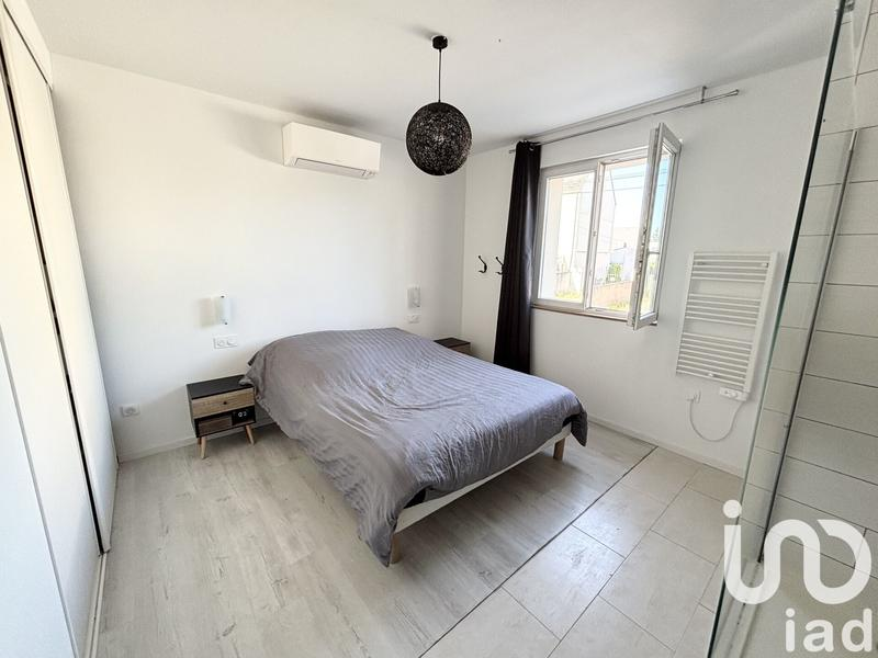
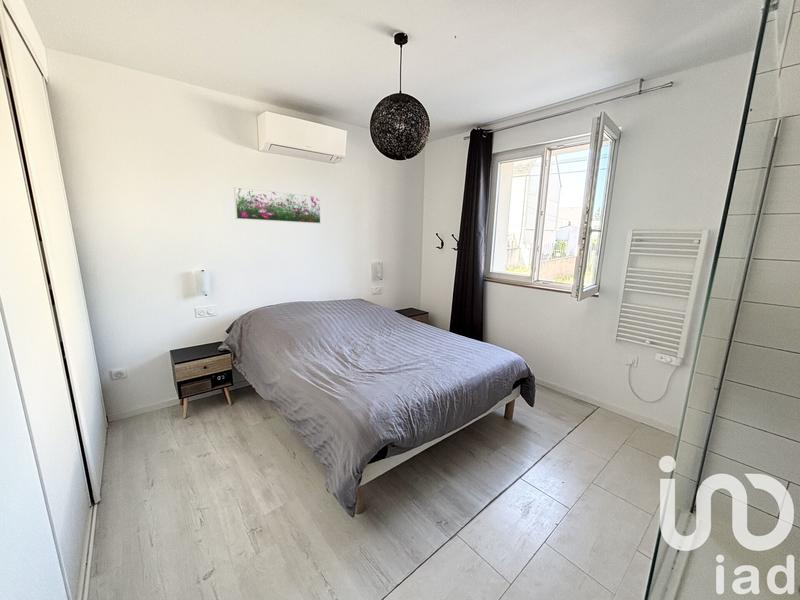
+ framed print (280, 207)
